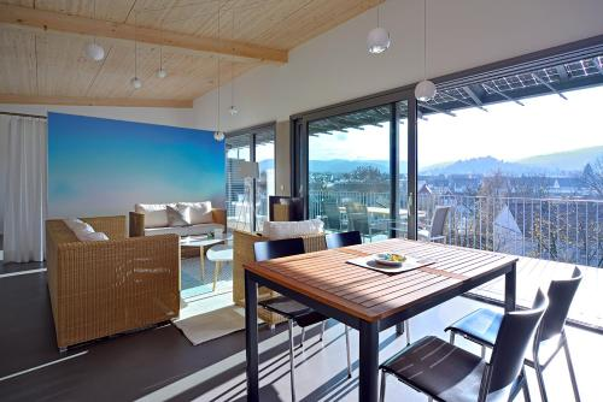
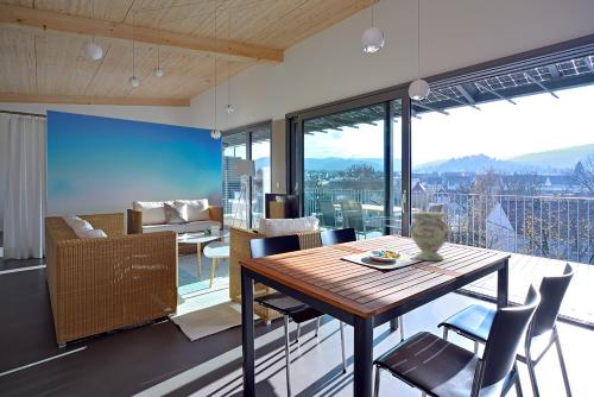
+ decorative vase (429, 235)
